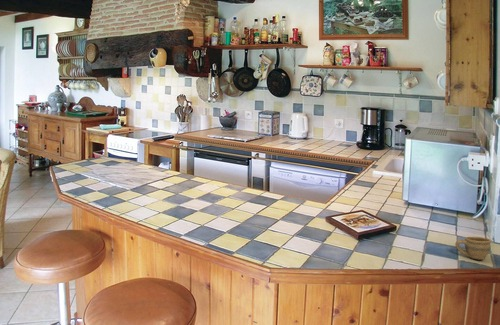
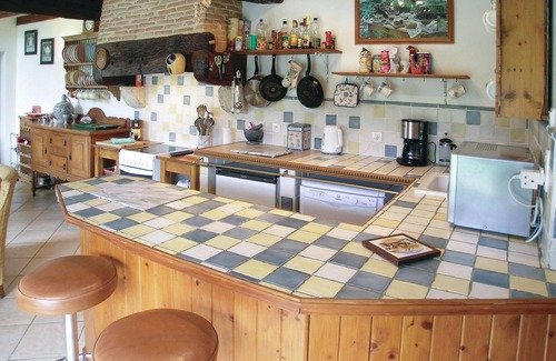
- cup (472, 247)
